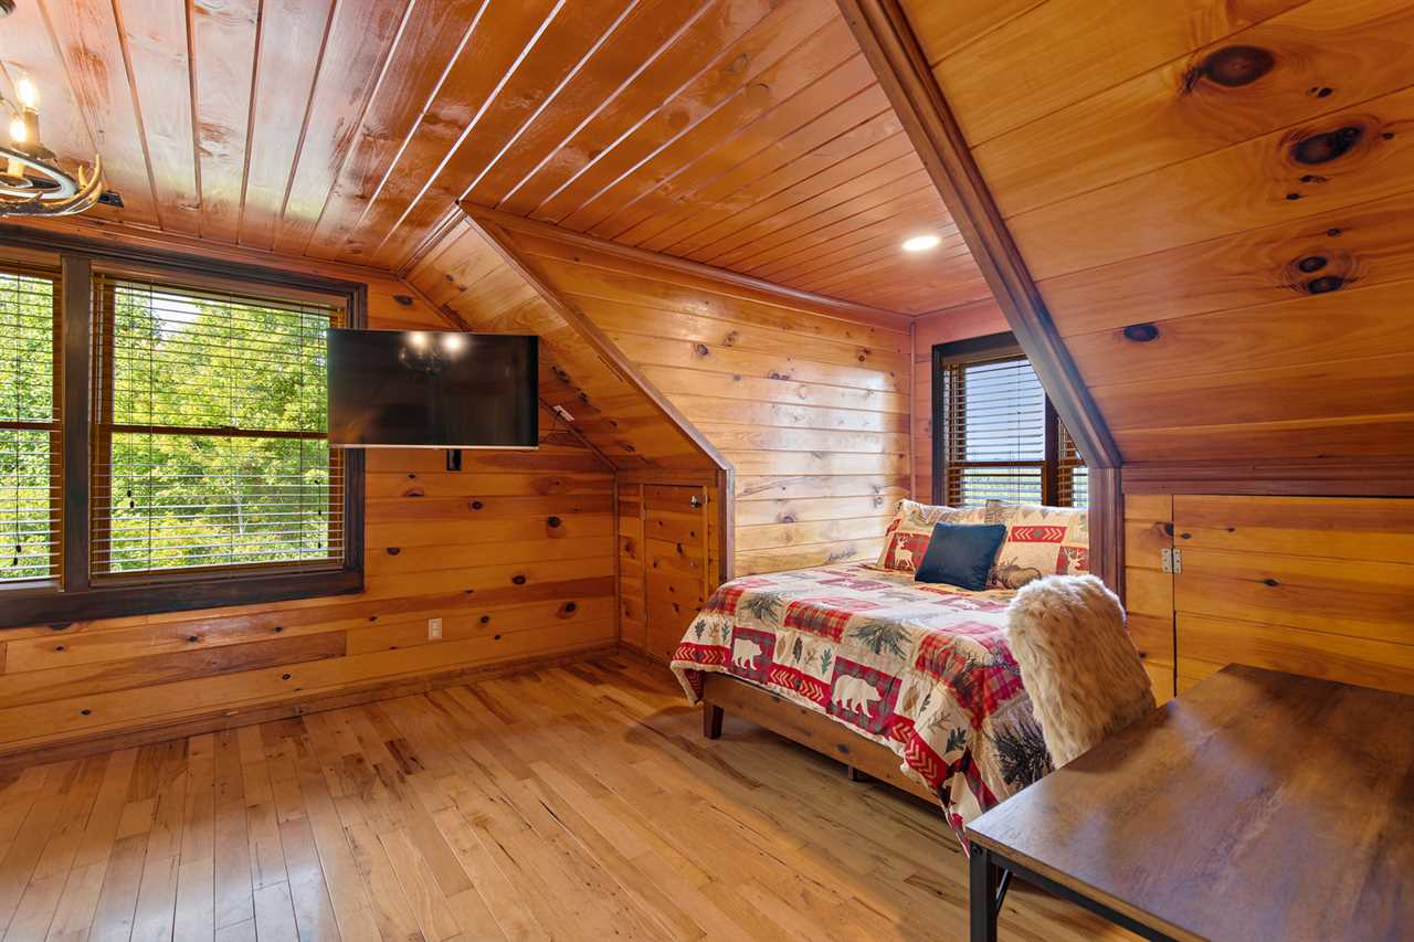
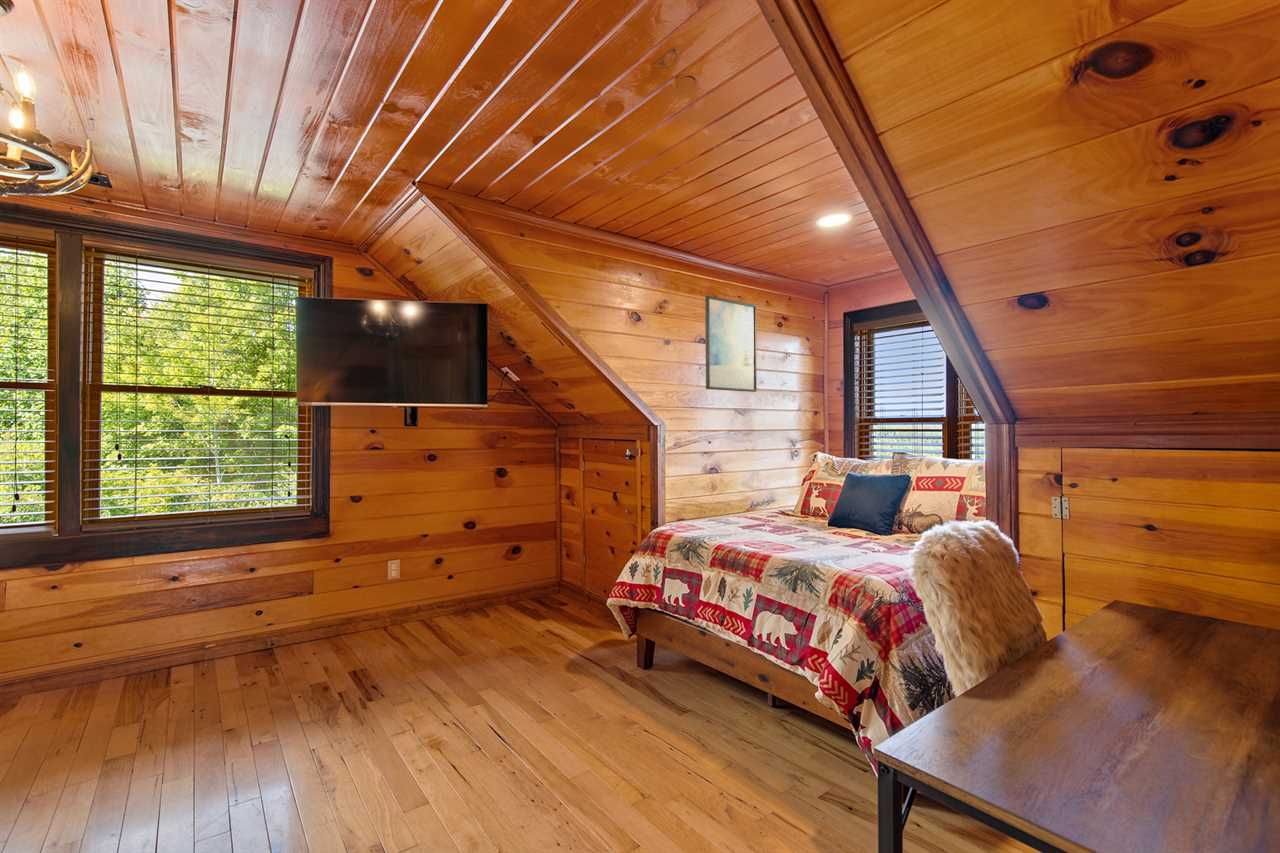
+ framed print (731, 345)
